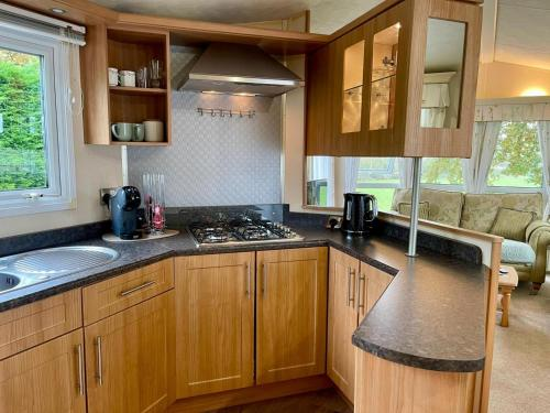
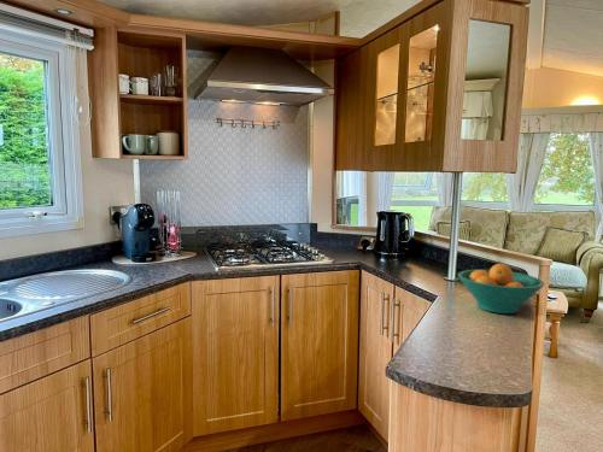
+ fruit bowl (498, 286)
